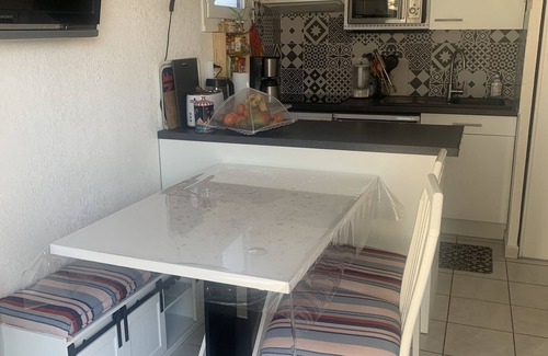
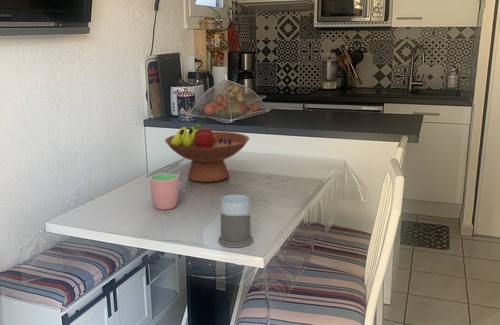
+ mug (237, 218)
+ cup (166, 190)
+ fruit bowl (207, 150)
